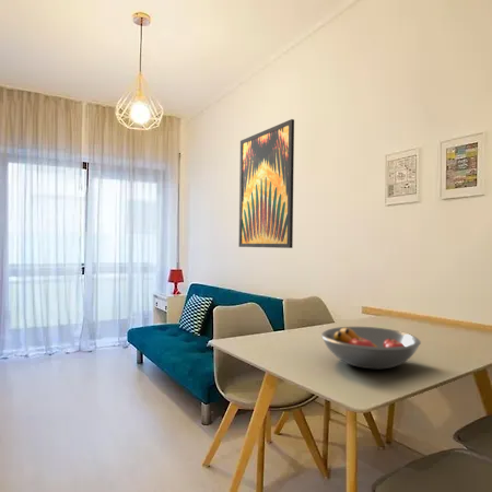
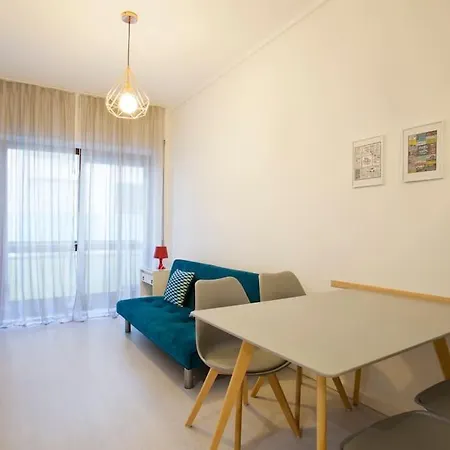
- wall art (263, 189)
- fruit bowl (368, 345)
